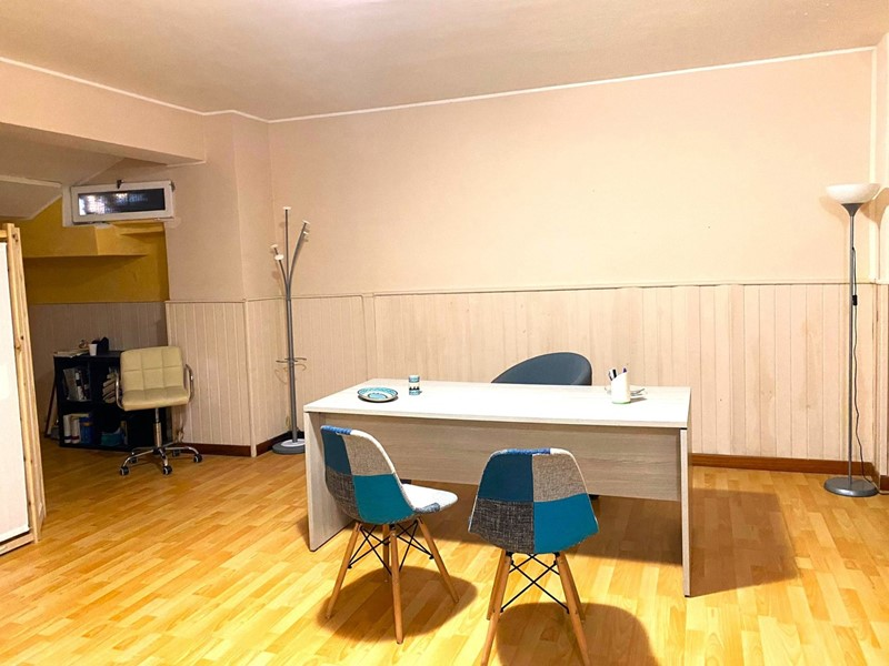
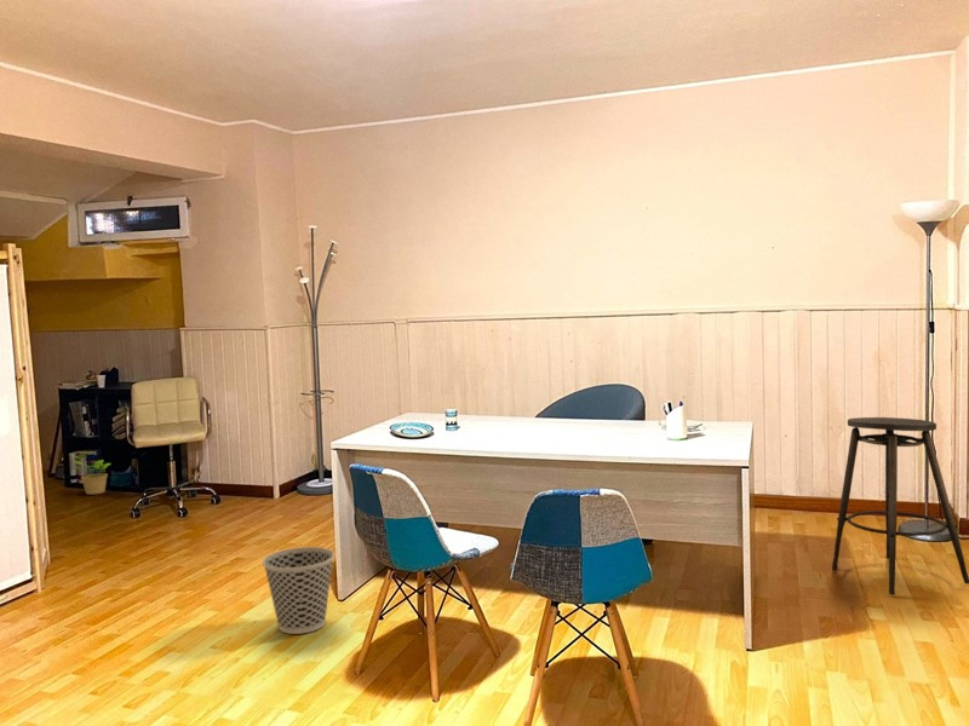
+ wastebasket (300, 590)
+ potted plant (92, 472)
+ stool (895, 497)
